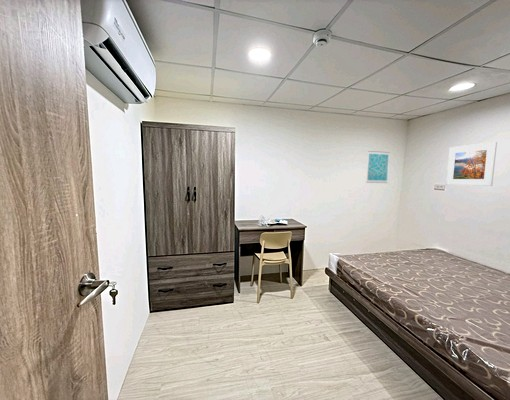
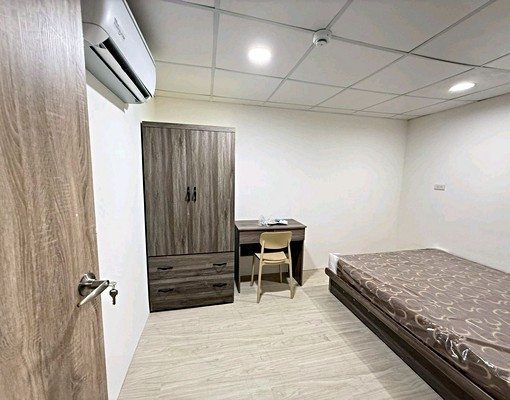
- wall art (378, 167)
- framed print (469, 165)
